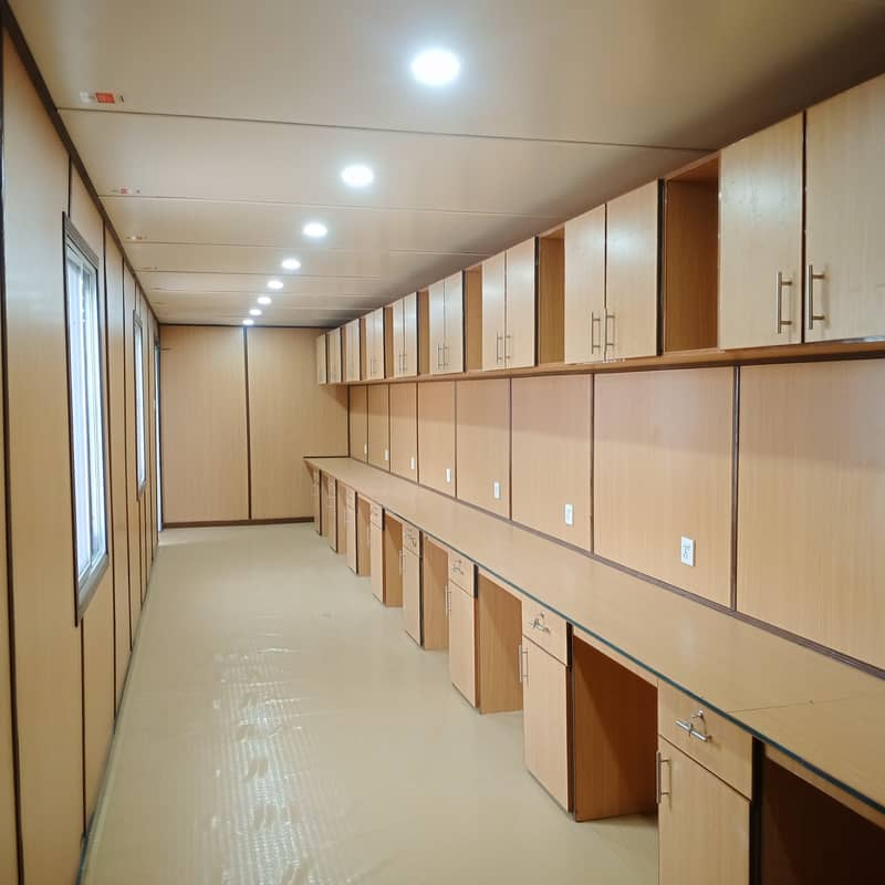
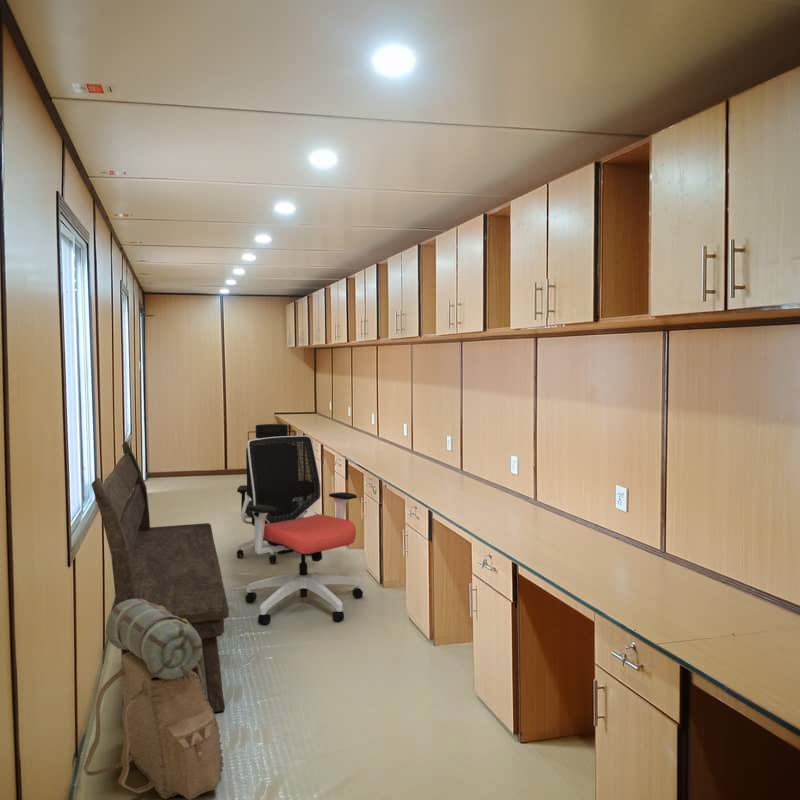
+ office chair (272, 482)
+ backpack (152, 690)
+ bench (166, 551)
+ office chair (305, 524)
